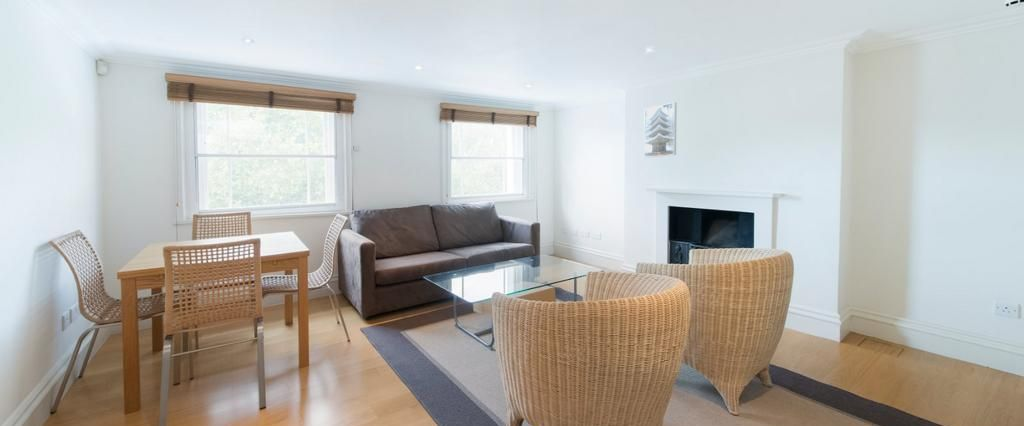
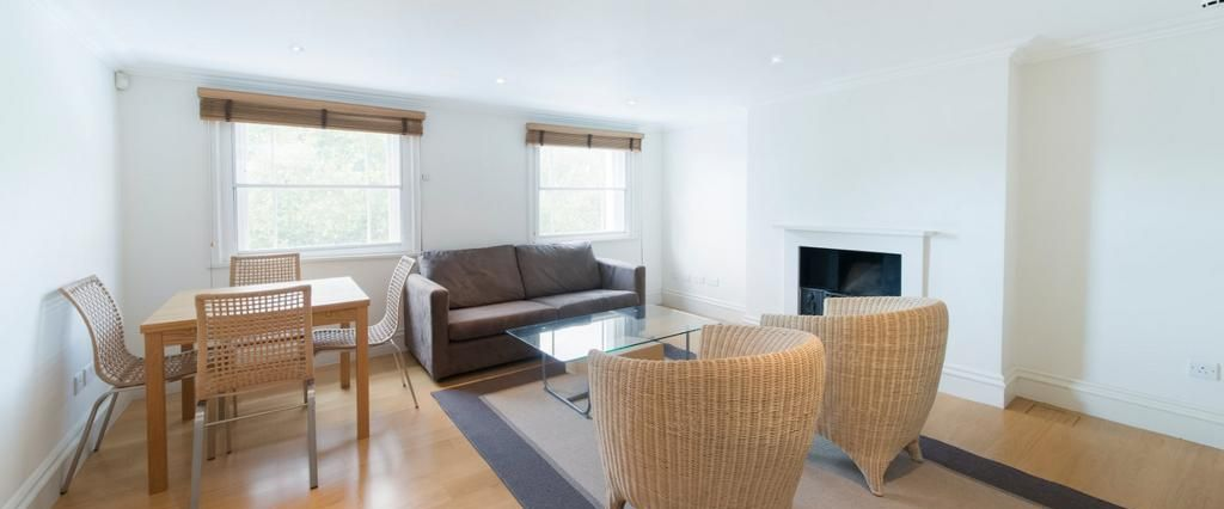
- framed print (659, 131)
